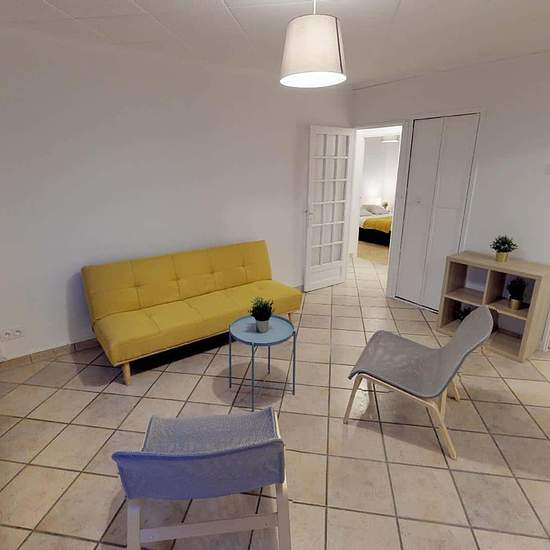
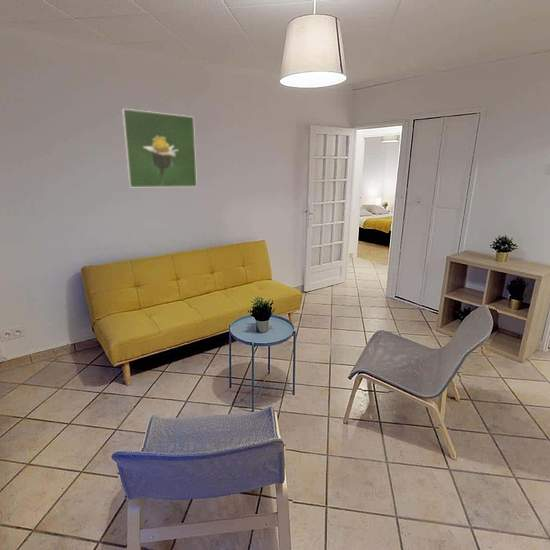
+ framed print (162, 151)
